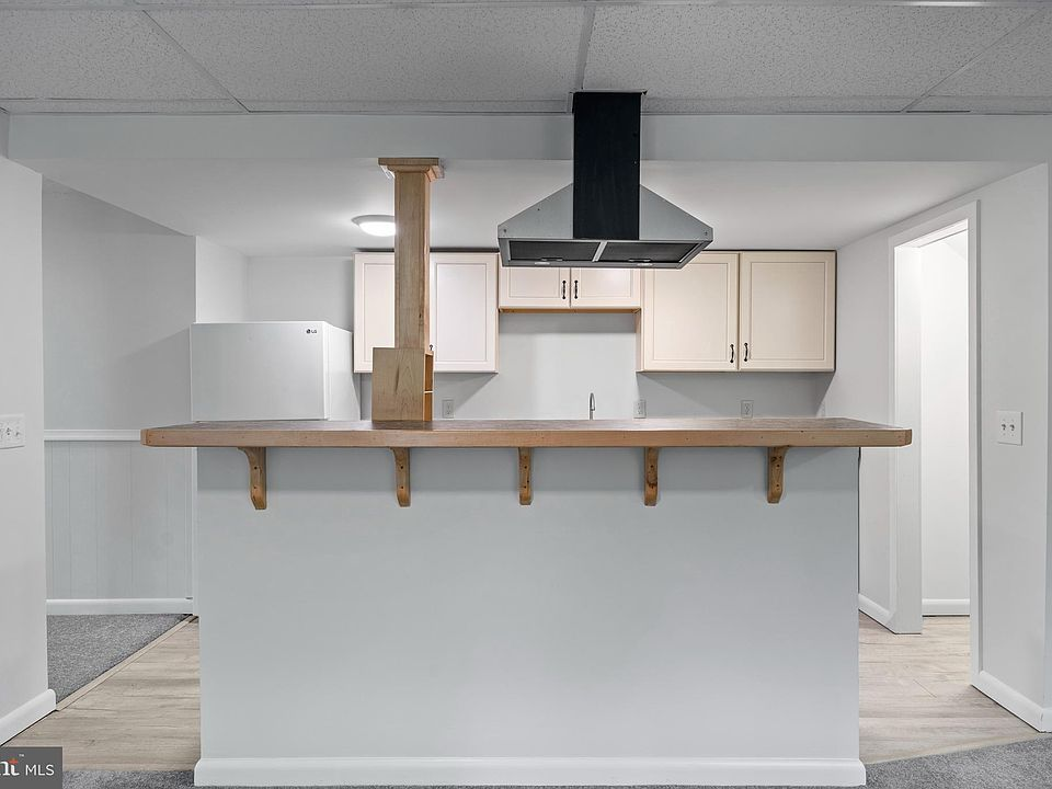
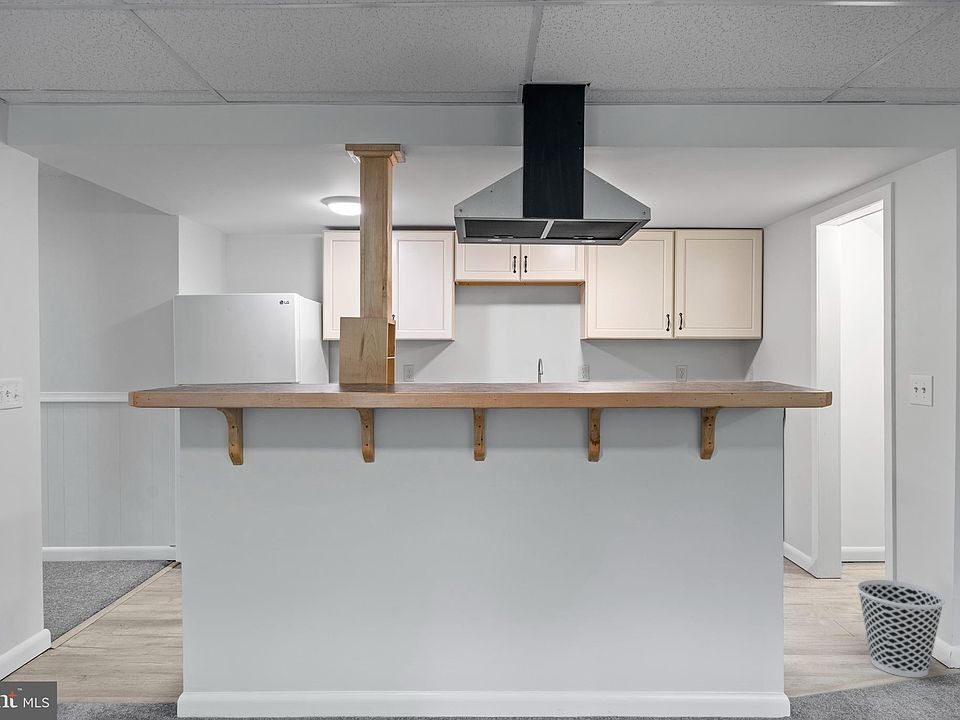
+ wastebasket (899, 628)
